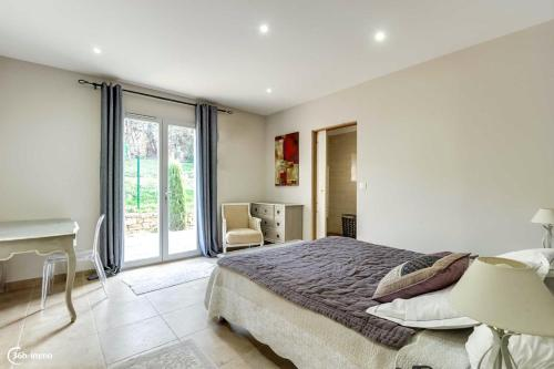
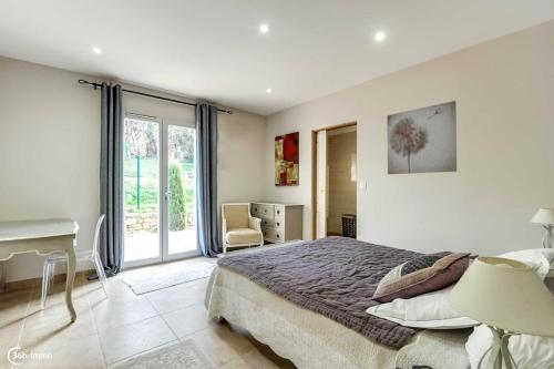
+ wall art (418, 141)
